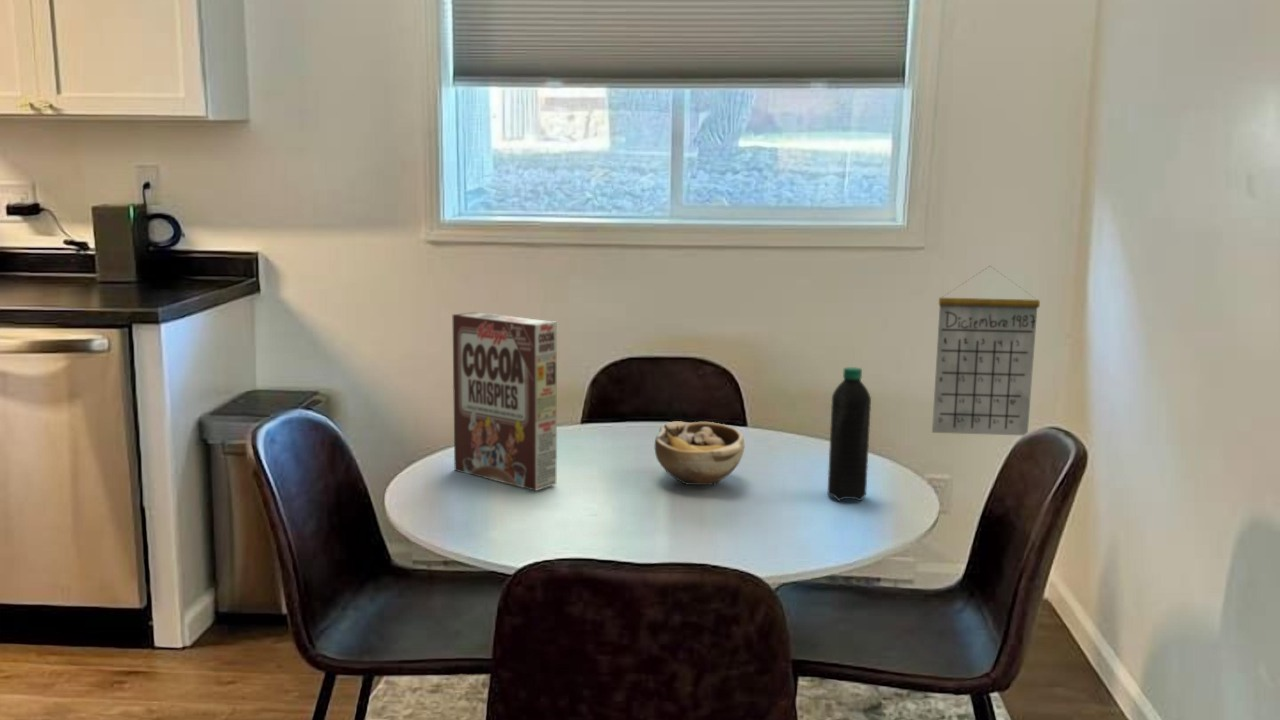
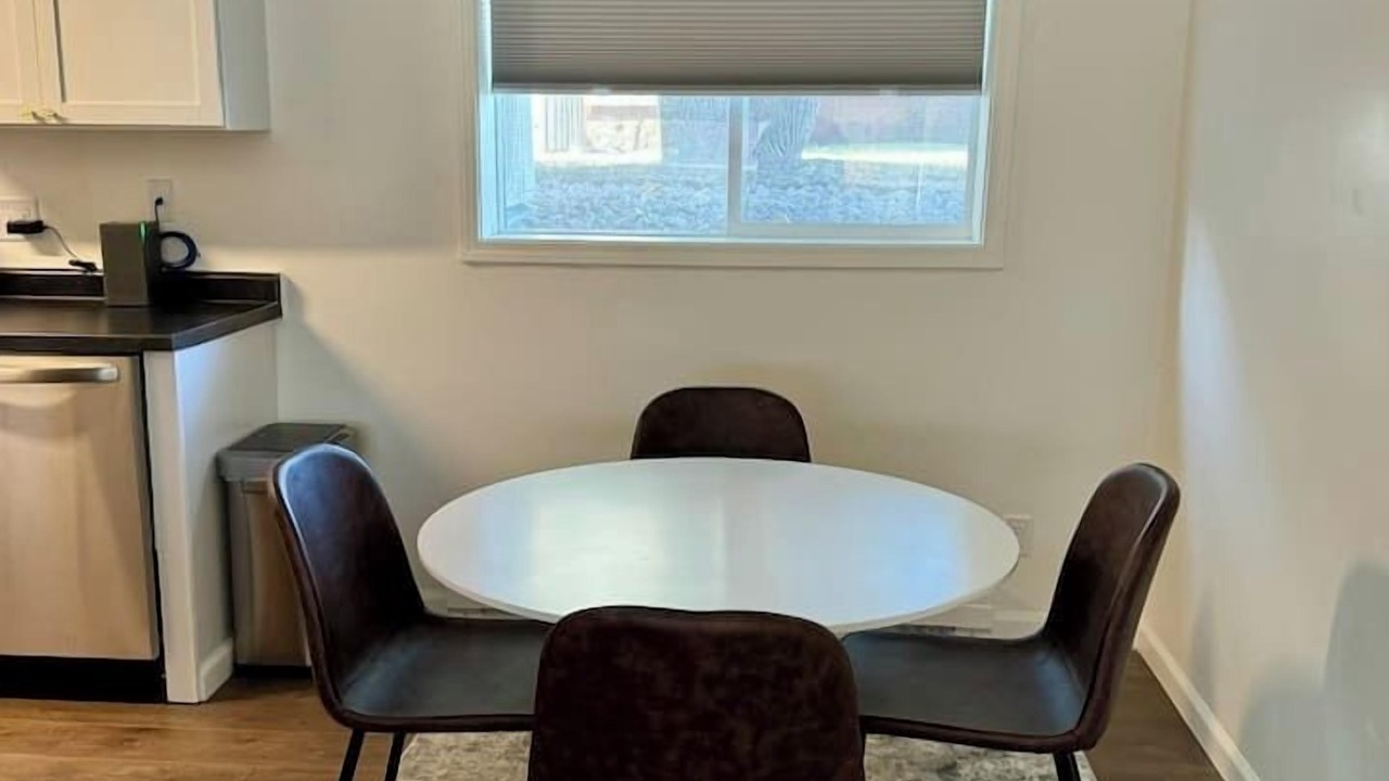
- calendar (985, 351)
- water bottle (849, 433)
- cereal box (504, 398)
- bowl (700, 452)
